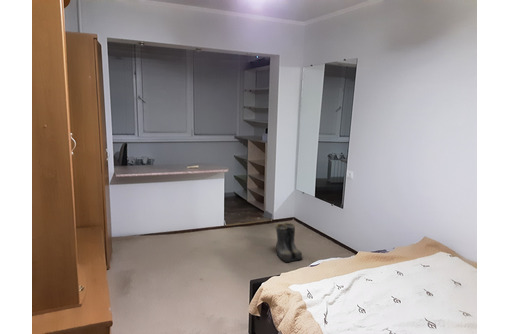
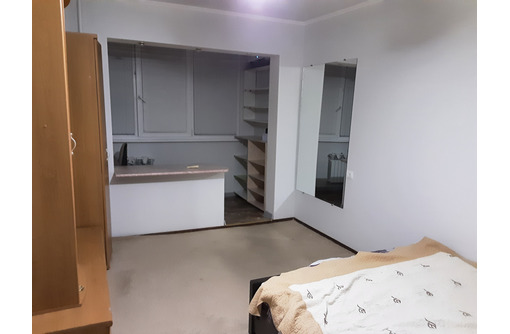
- boots (288, 241)
